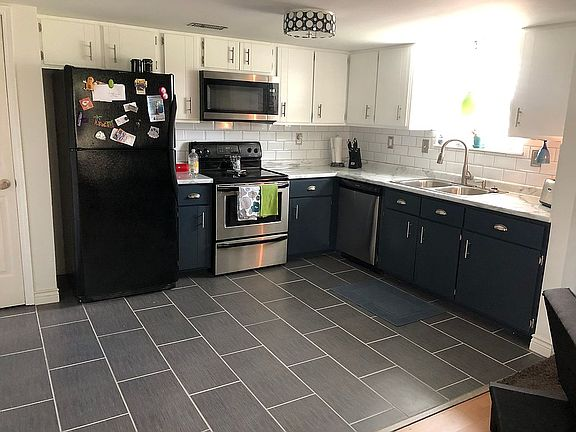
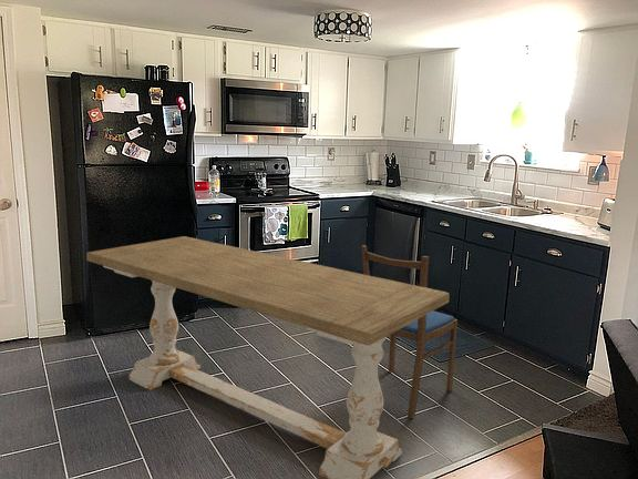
+ dining chair (409, 324)
+ dining table (260, 313)
